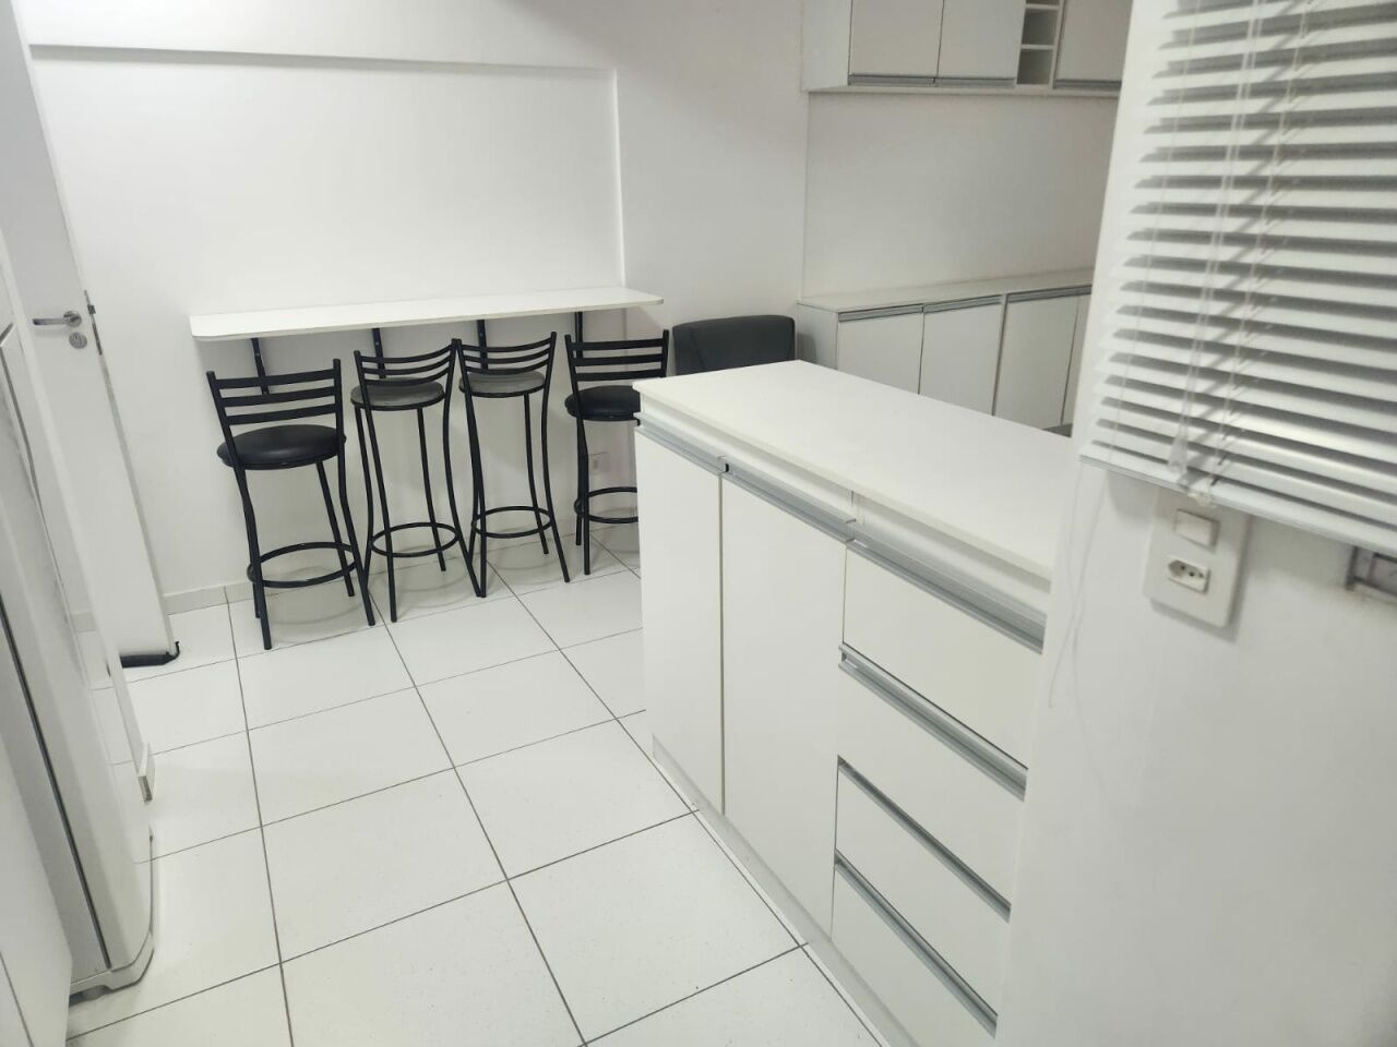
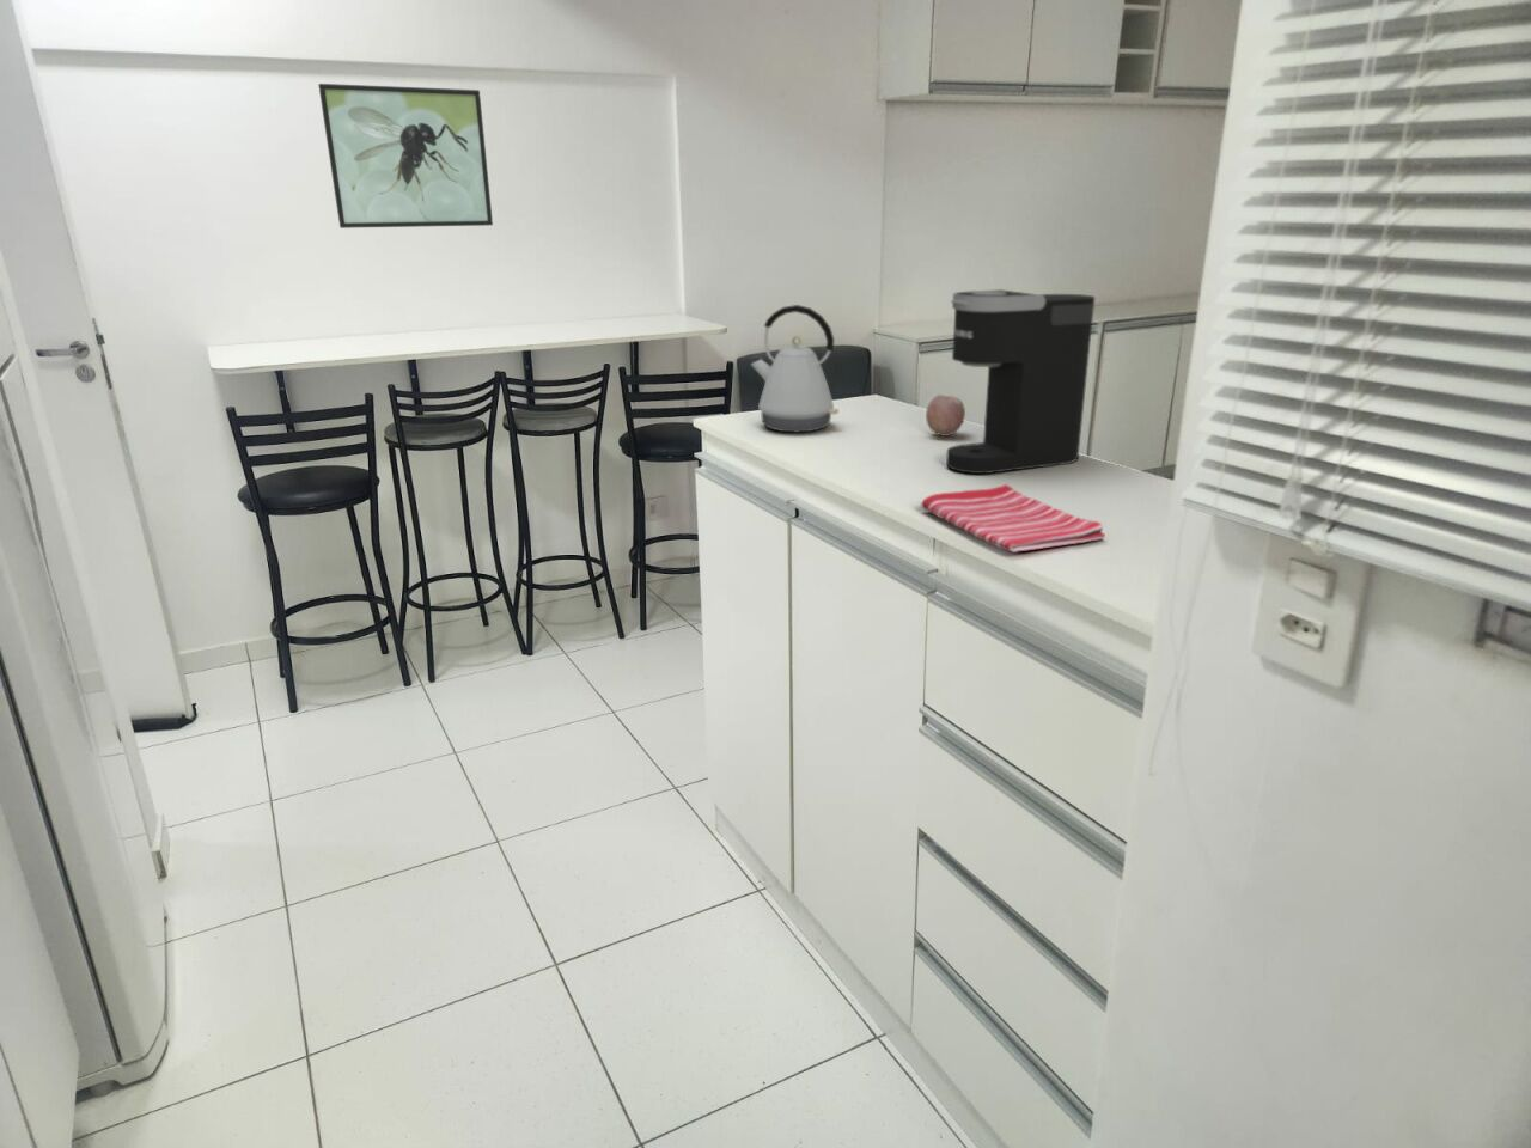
+ dish towel (1008, 515)
+ fruit (945, 415)
+ kettle (793, 365)
+ coffee maker (1017, 379)
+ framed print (410, 158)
